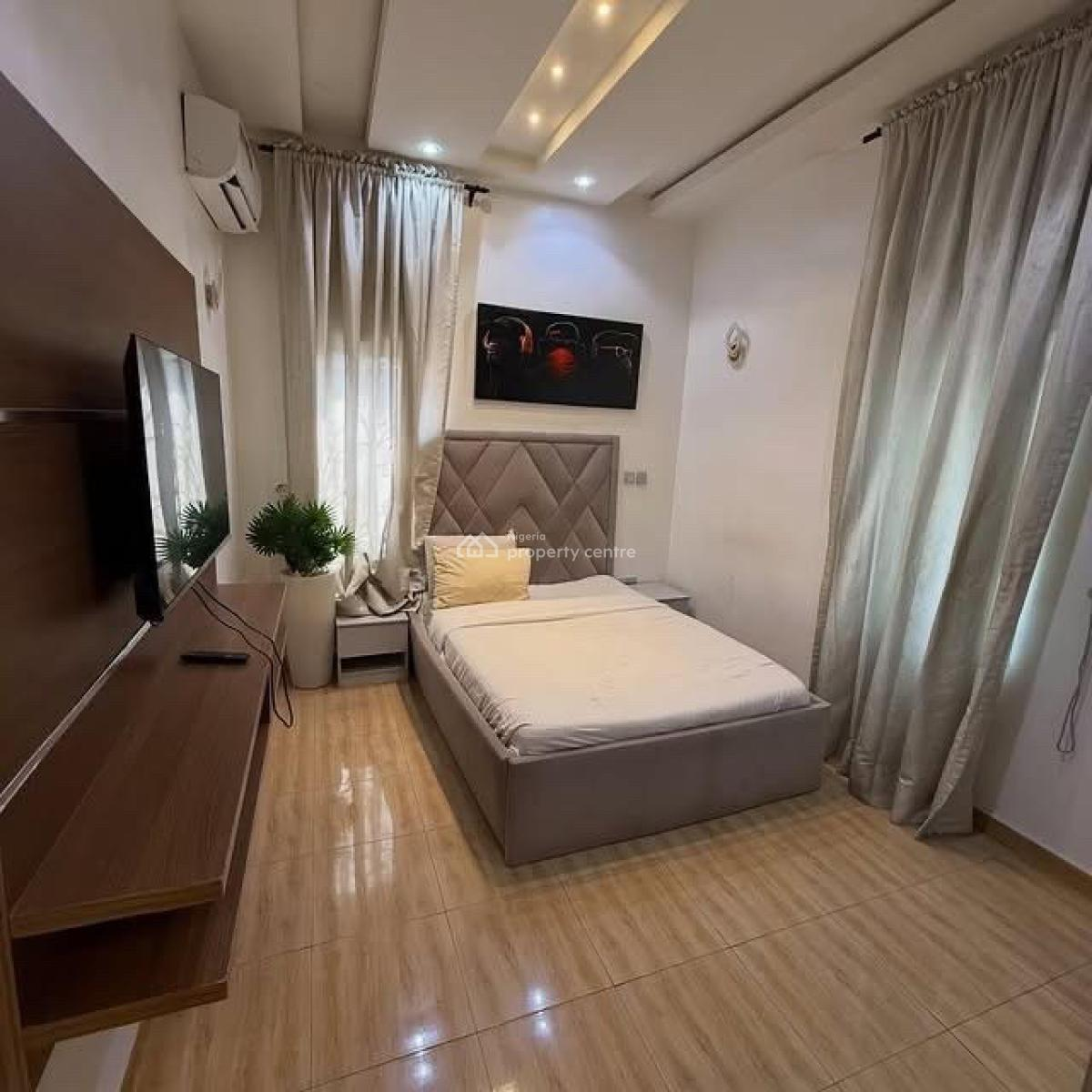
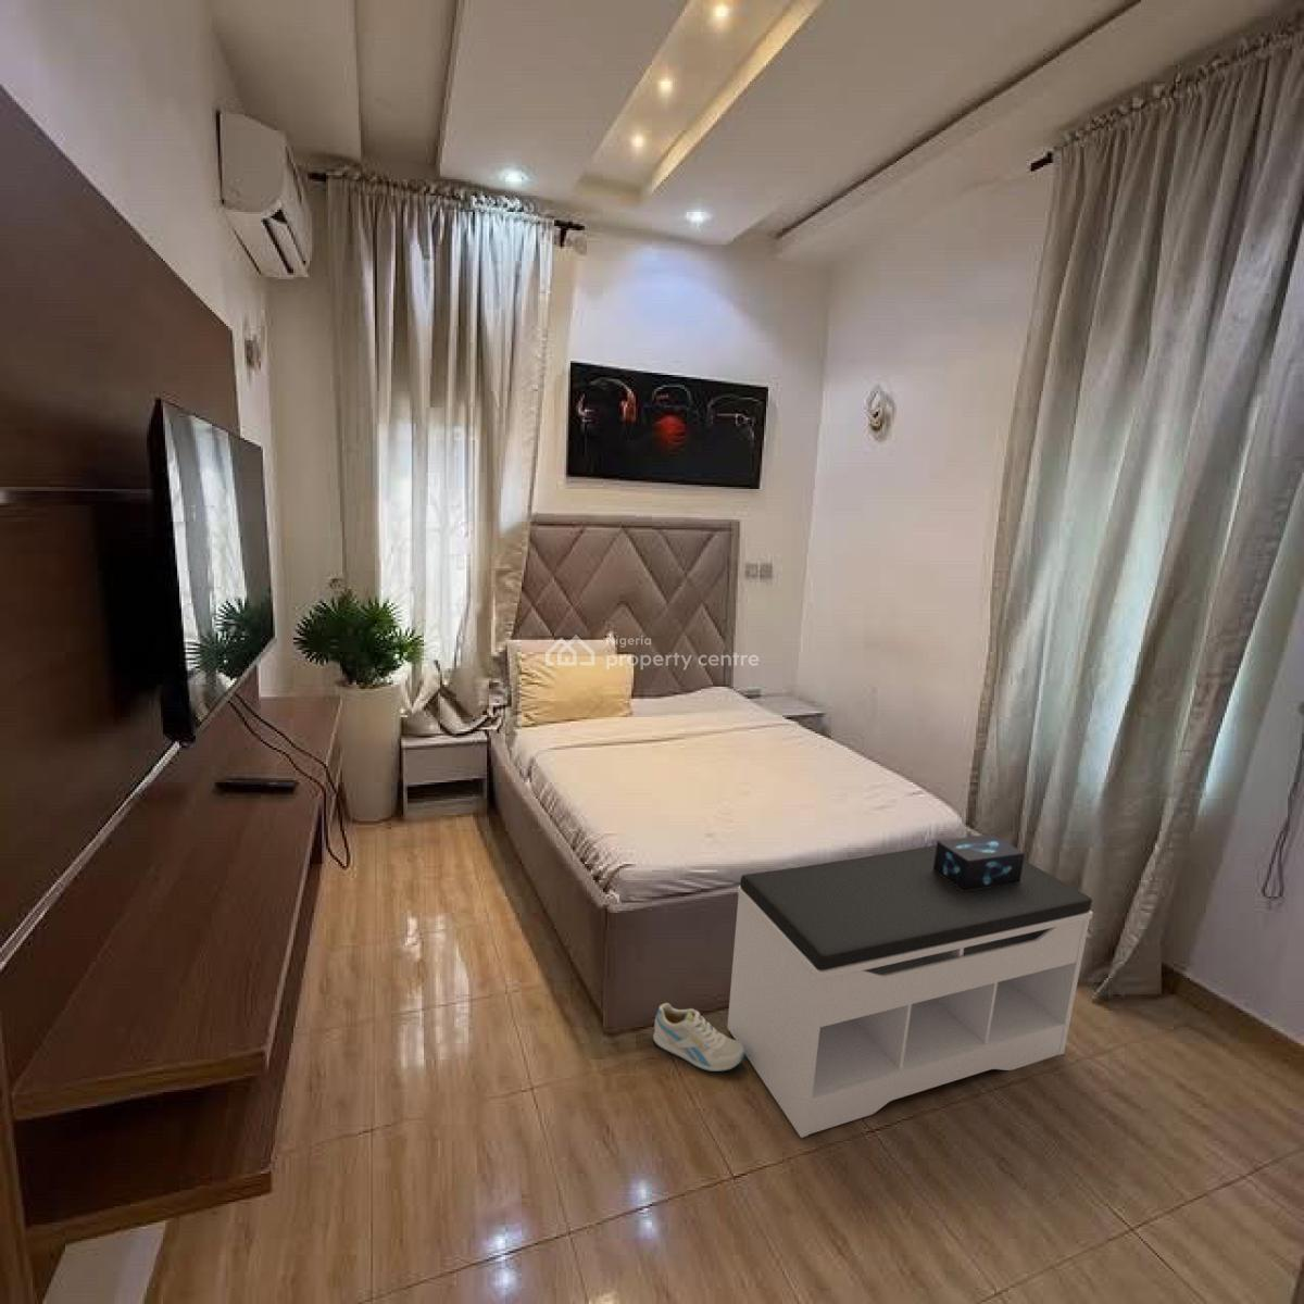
+ sneaker (697, 1034)
+ bench (904, 964)
+ decorative box (978, 861)
